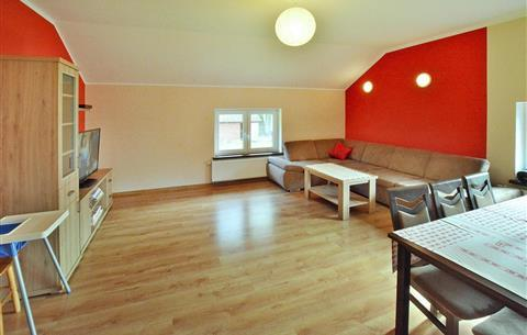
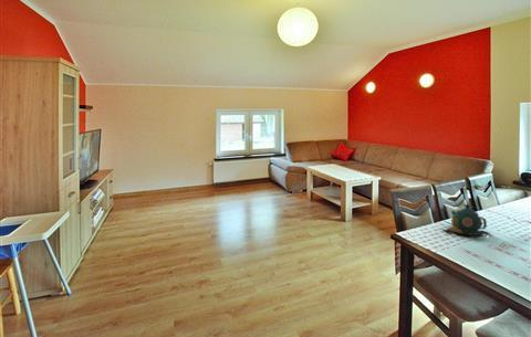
+ teapot (466, 218)
